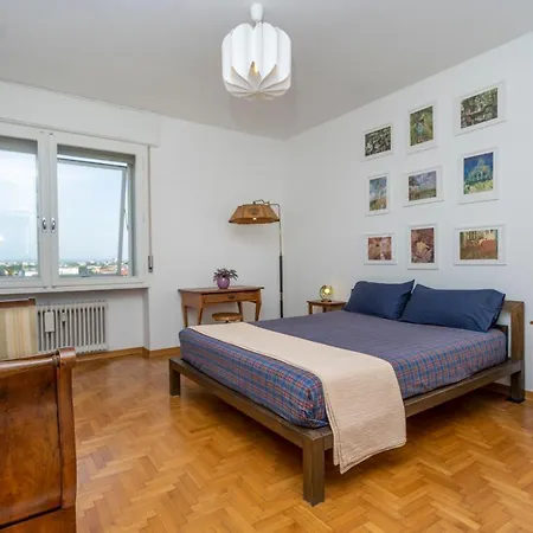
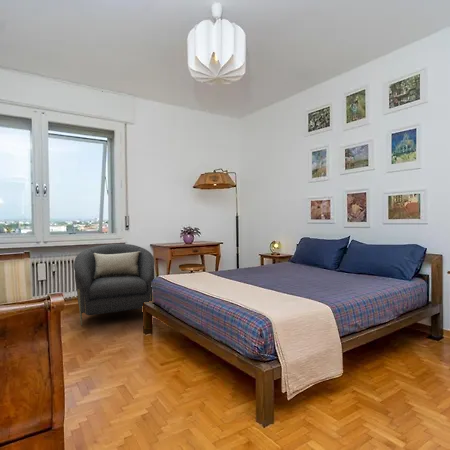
+ armchair (115, 280)
